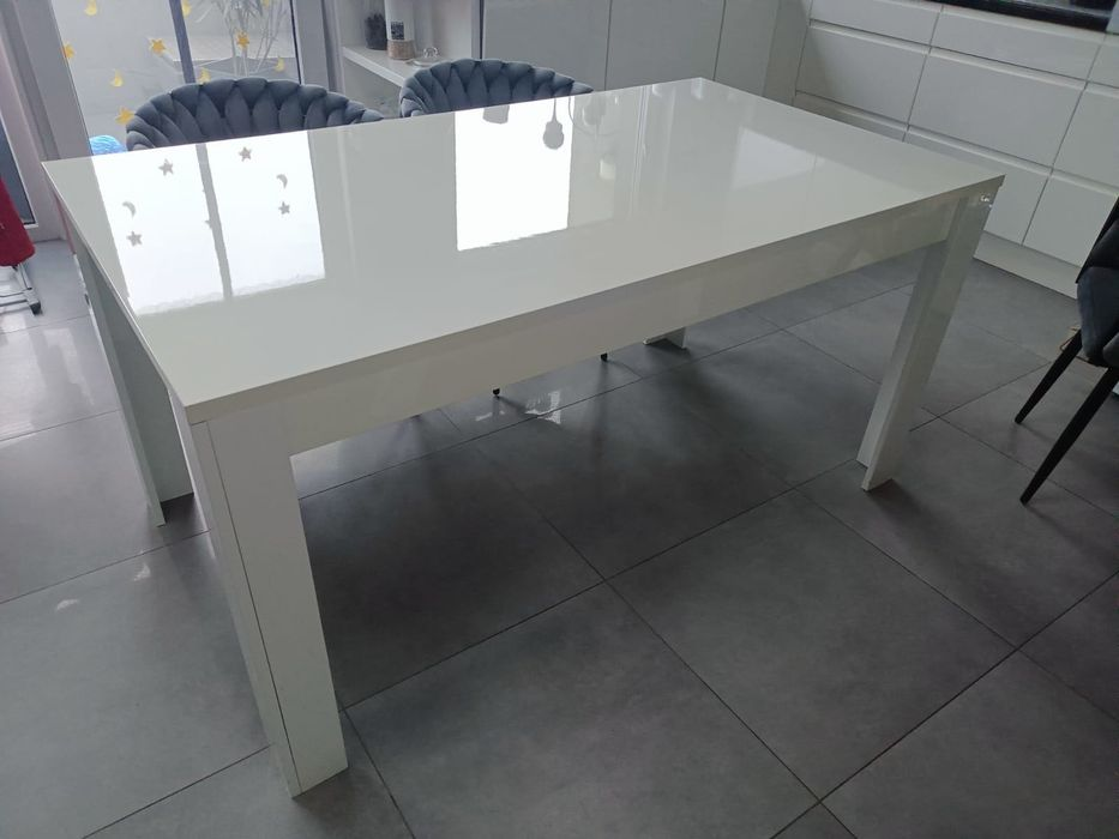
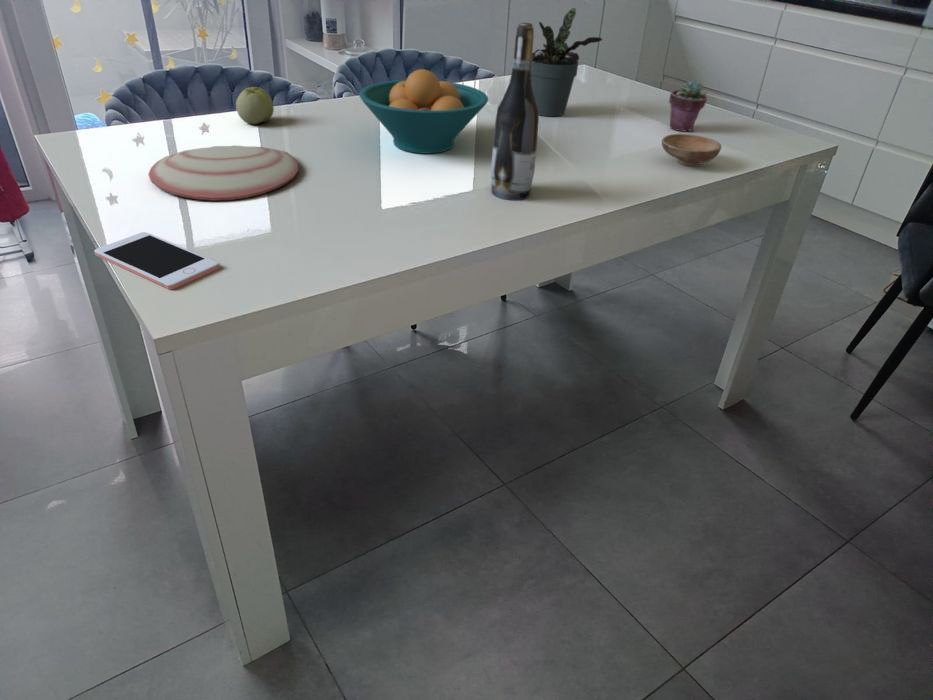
+ apple (254, 105)
+ bowl (689, 152)
+ cell phone (156, 259)
+ plate (225, 164)
+ potted succulent (686, 104)
+ potted plant (562, 62)
+ fruit bowl (423, 108)
+ wine bottle (517, 114)
